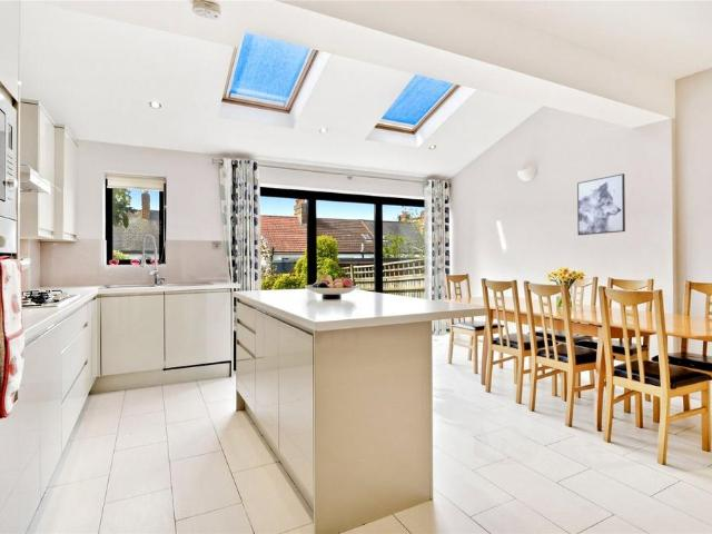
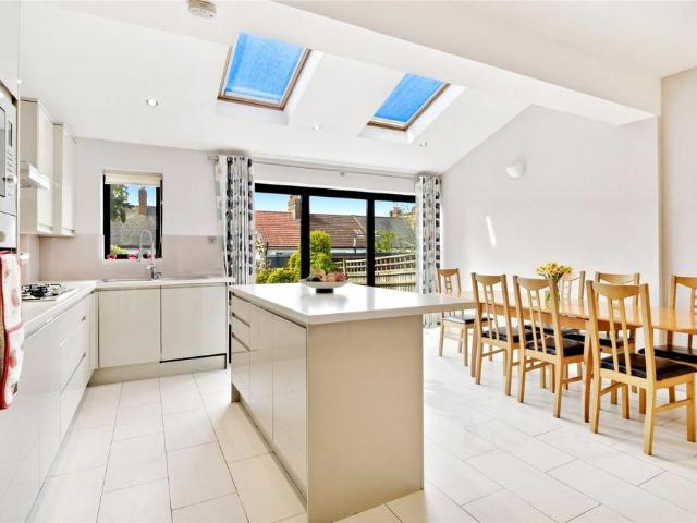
- wall art (600, 206)
